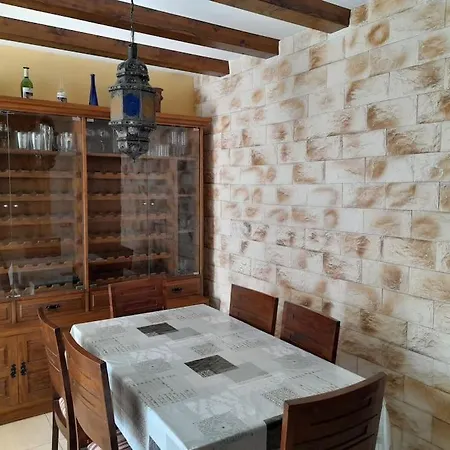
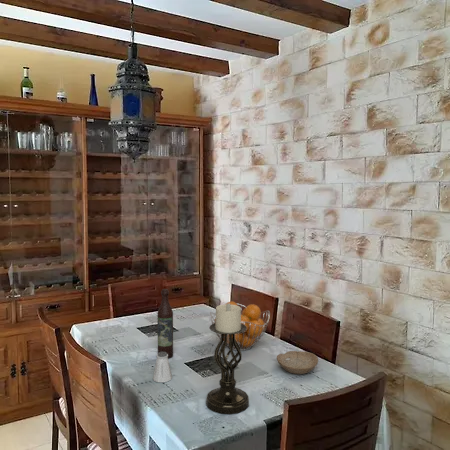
+ wine bottle (165, 323)
+ fruit basket (241, 322)
+ bowl (296, 363)
+ saltshaker (162, 365)
+ candle holder (227, 353)
